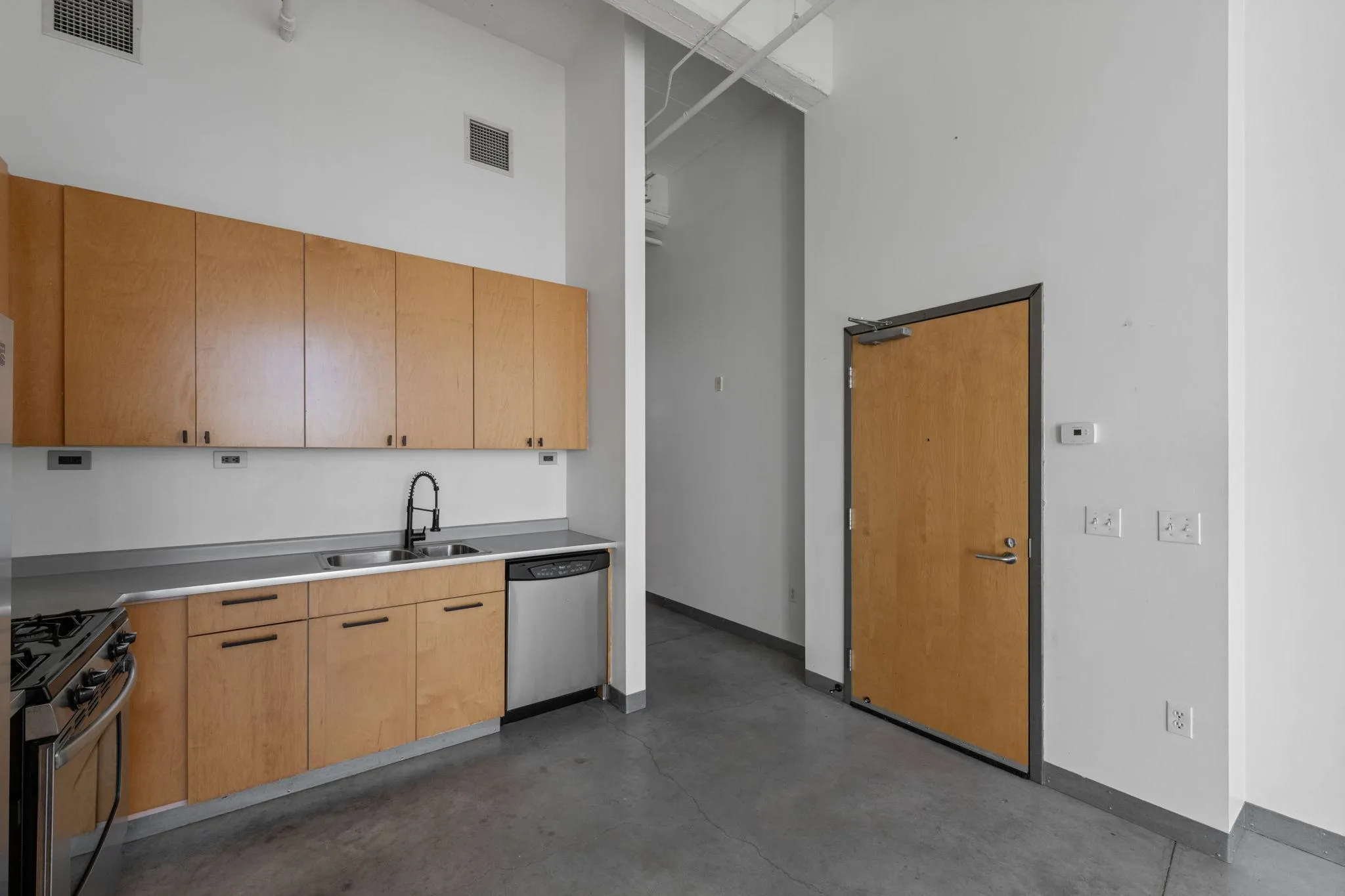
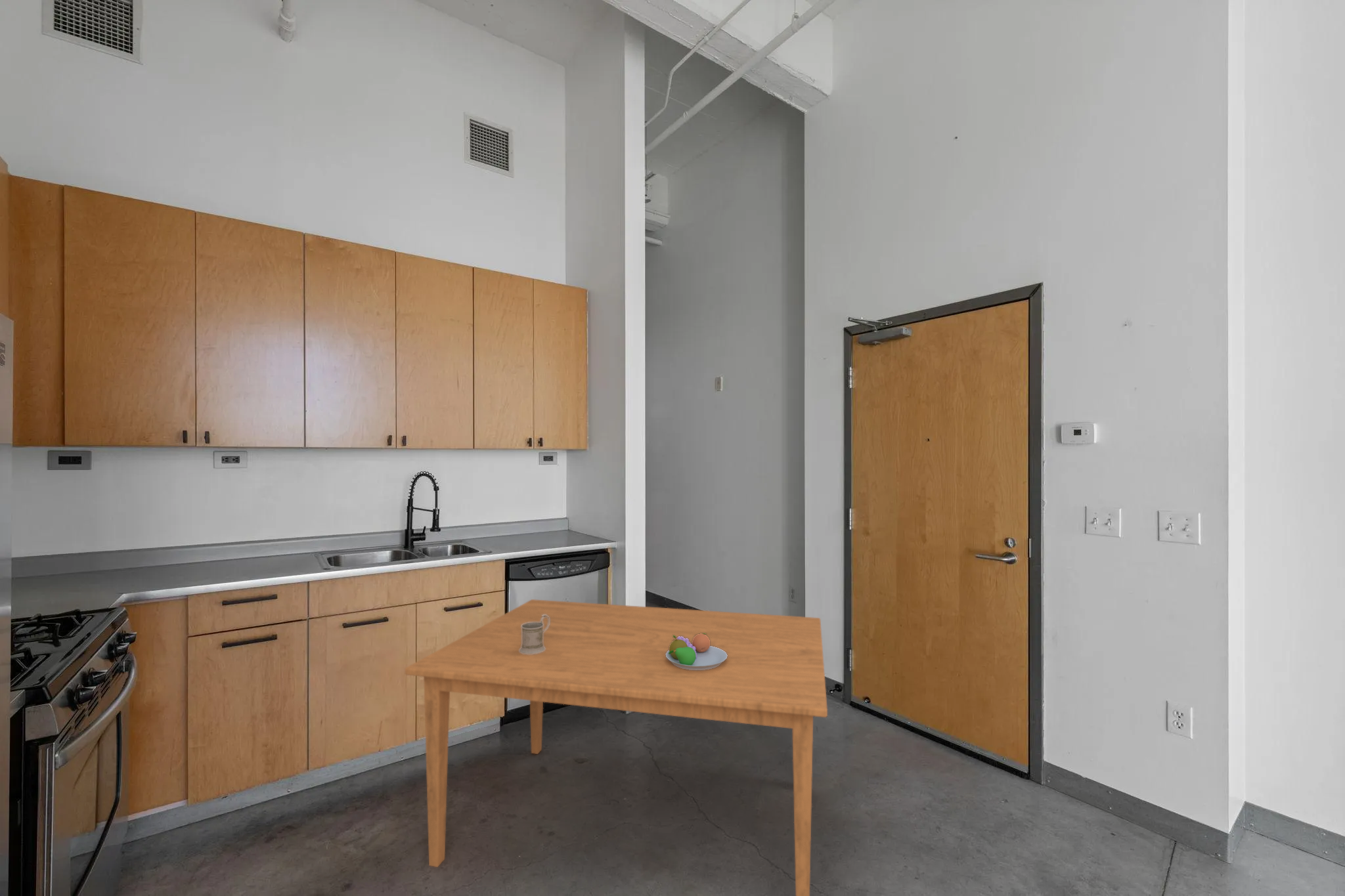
+ mug (537, 632)
+ fruit bowl (694, 649)
+ dining table (642, 712)
